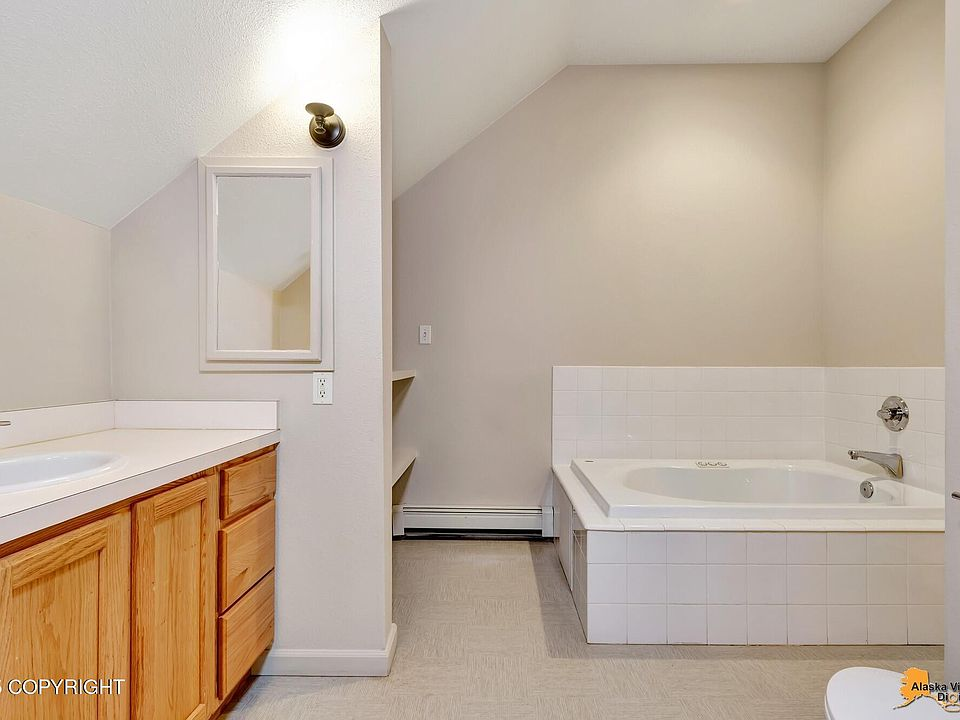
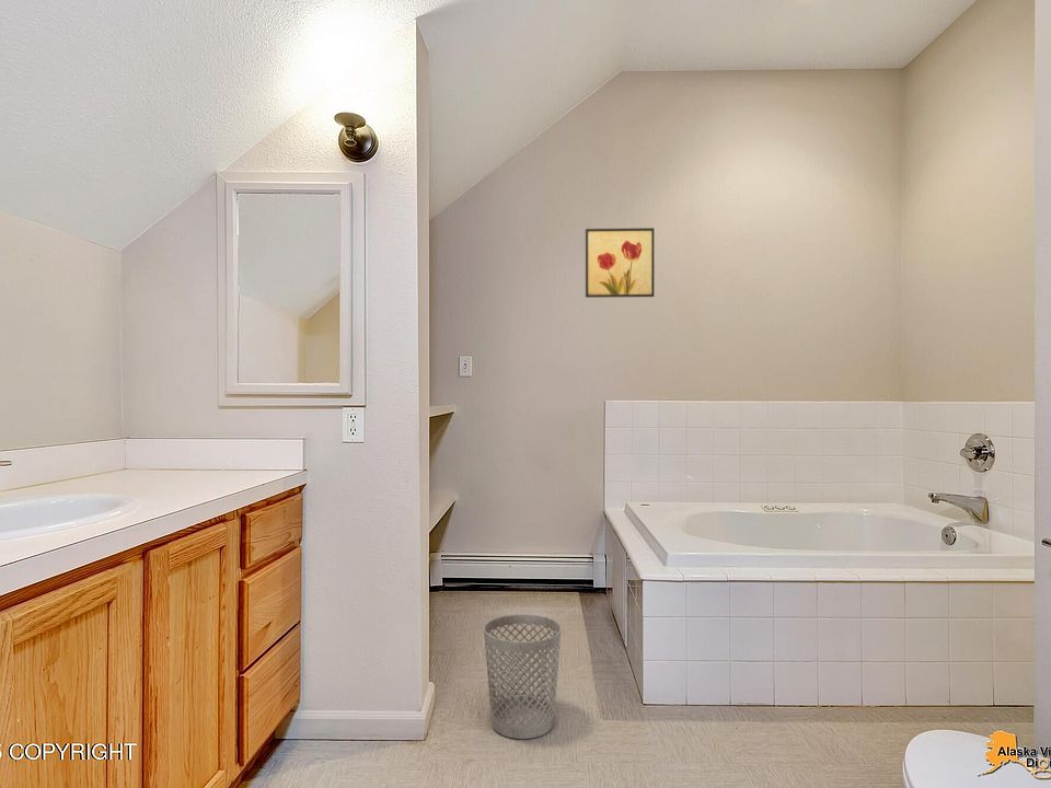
+ wall art (619, 263)
+ wastebasket (522, 674)
